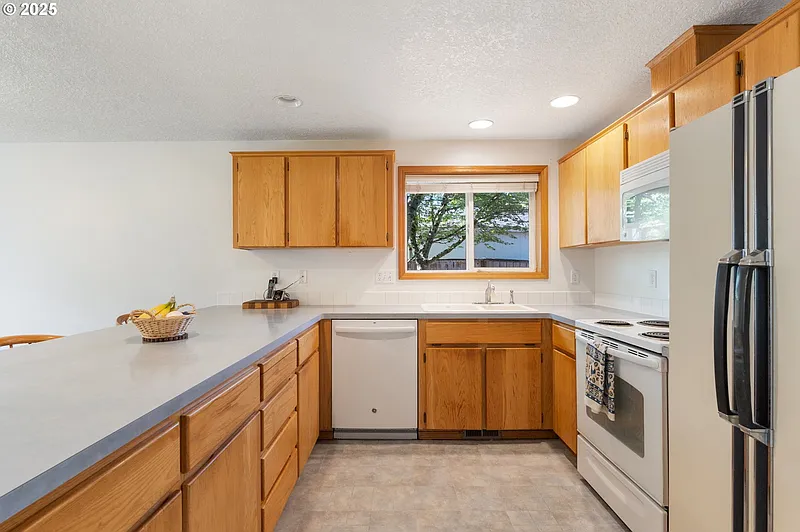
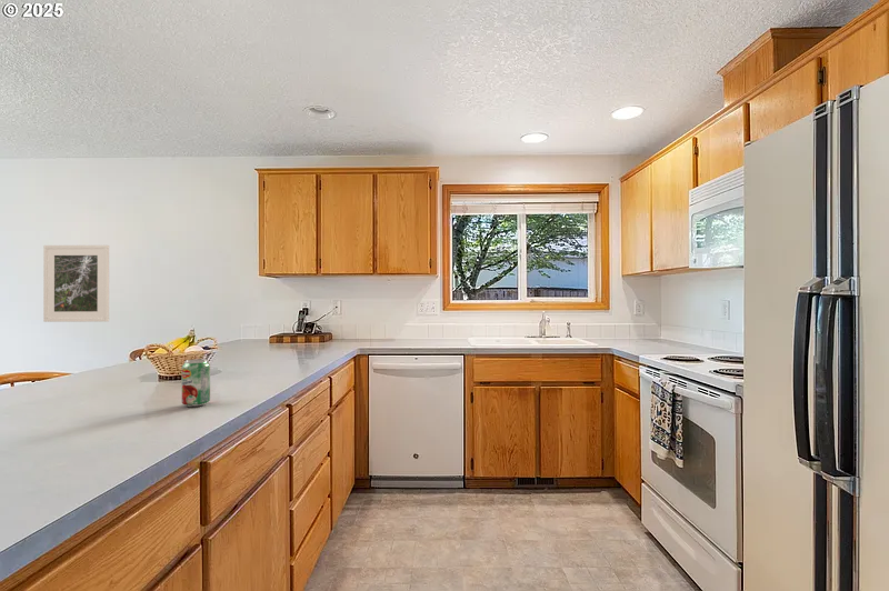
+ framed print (76, 283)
+ beverage can (196, 382)
